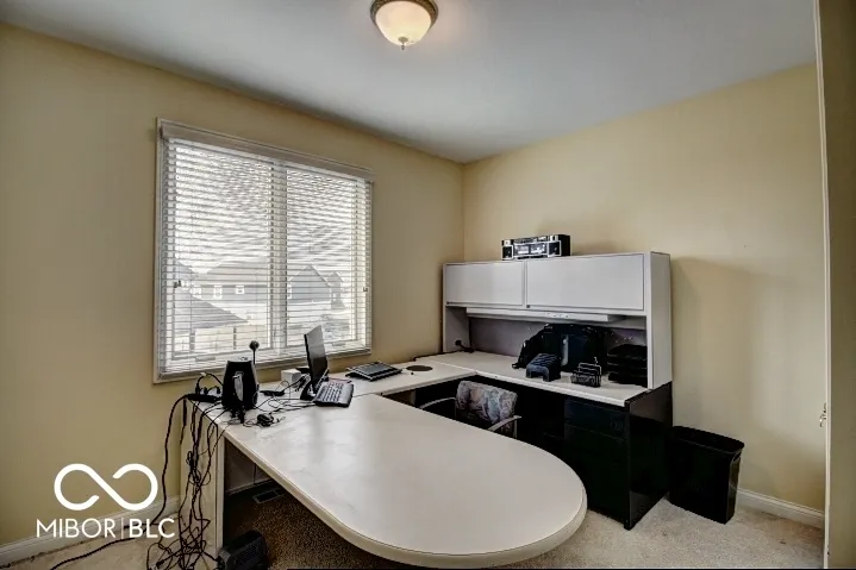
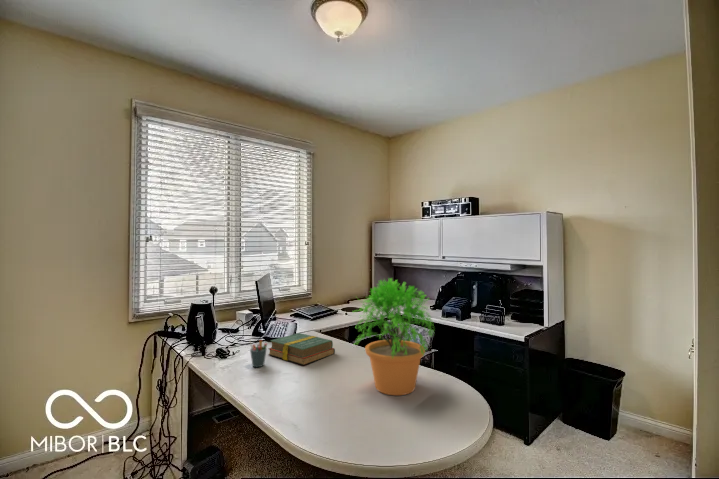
+ hardback book (301, 347)
+ potted plant (396, 331)
+ pen holder (258, 352)
